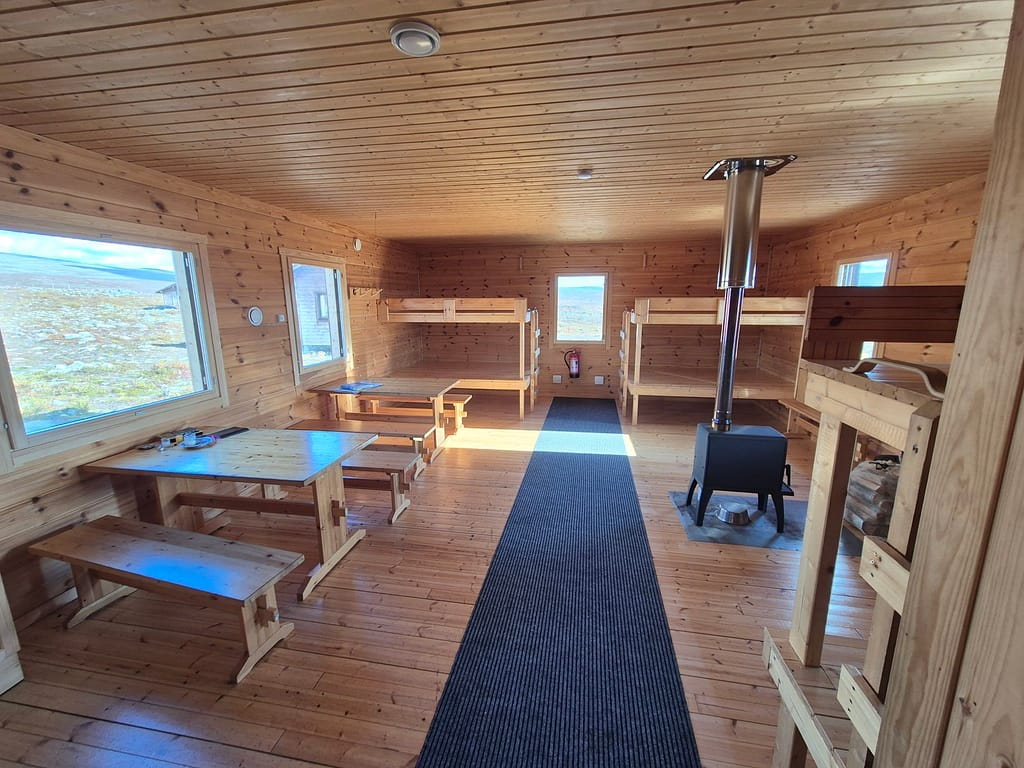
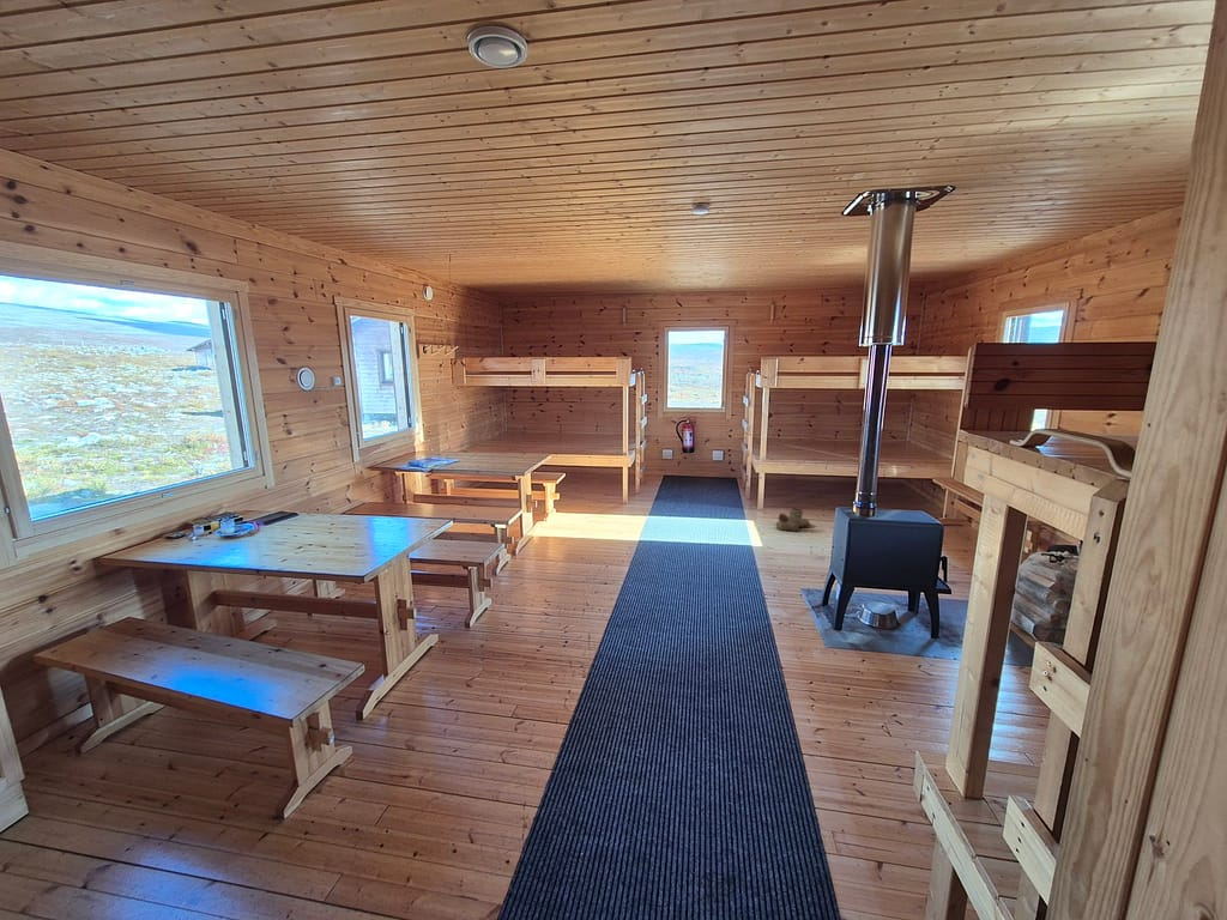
+ boots (792, 516)
